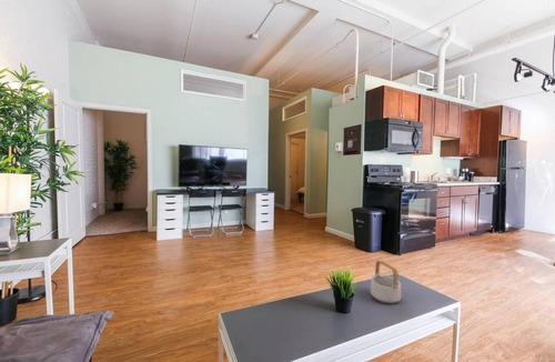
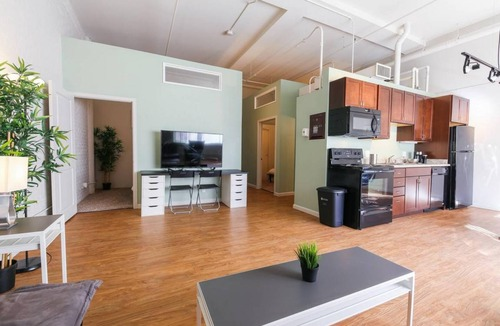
- teapot (383, 279)
